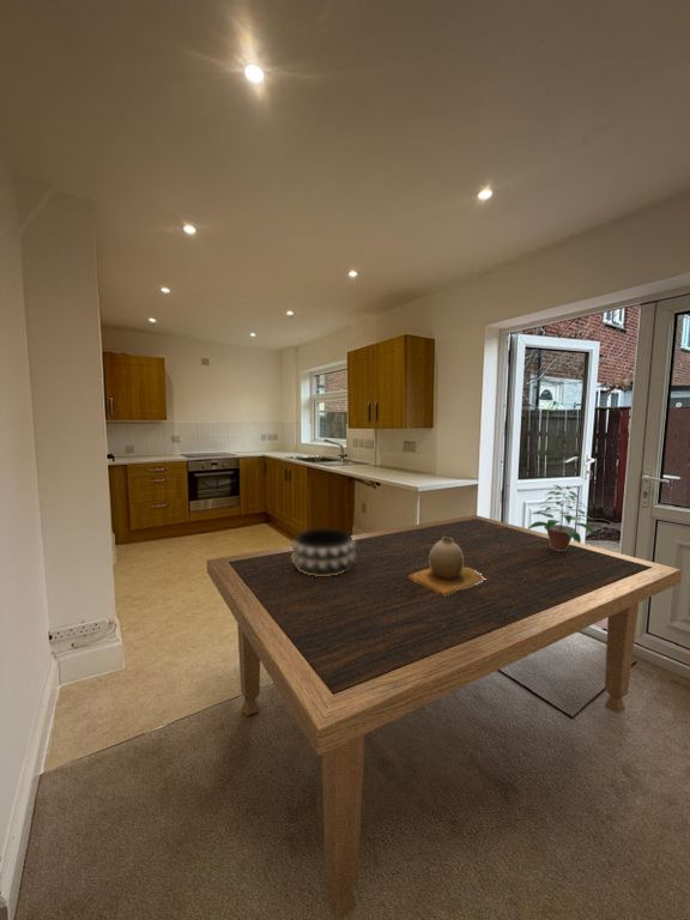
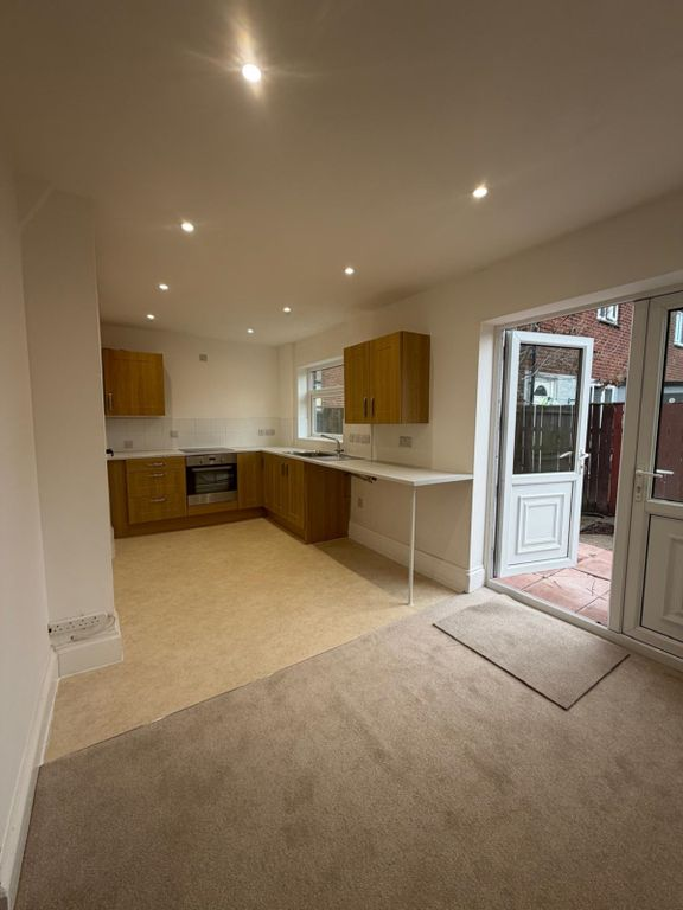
- dining table (436, 637)
- potted plant (562, 518)
- decorative bowl (323, 550)
- vase (449, 558)
